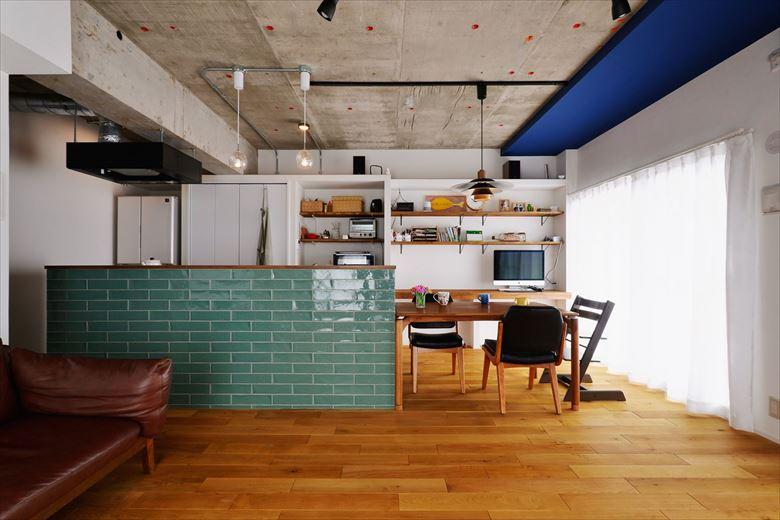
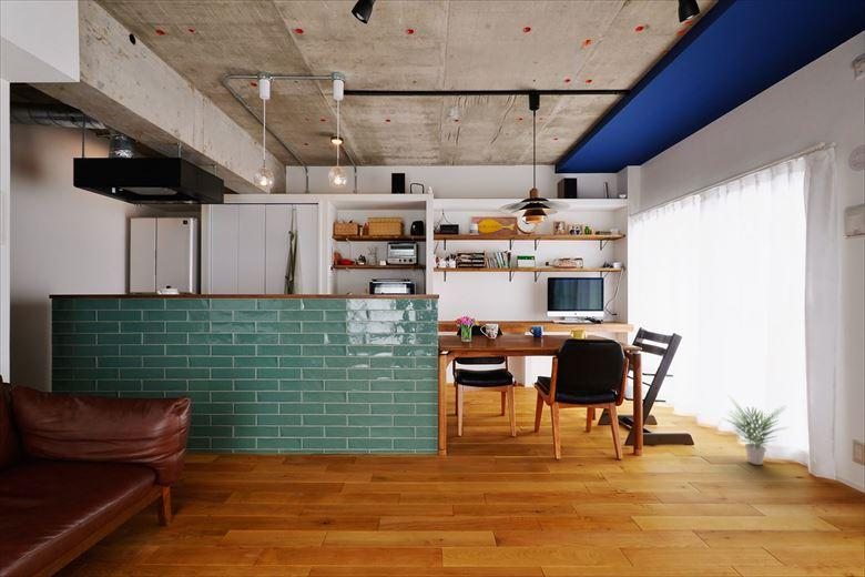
+ potted plant (754, 431)
